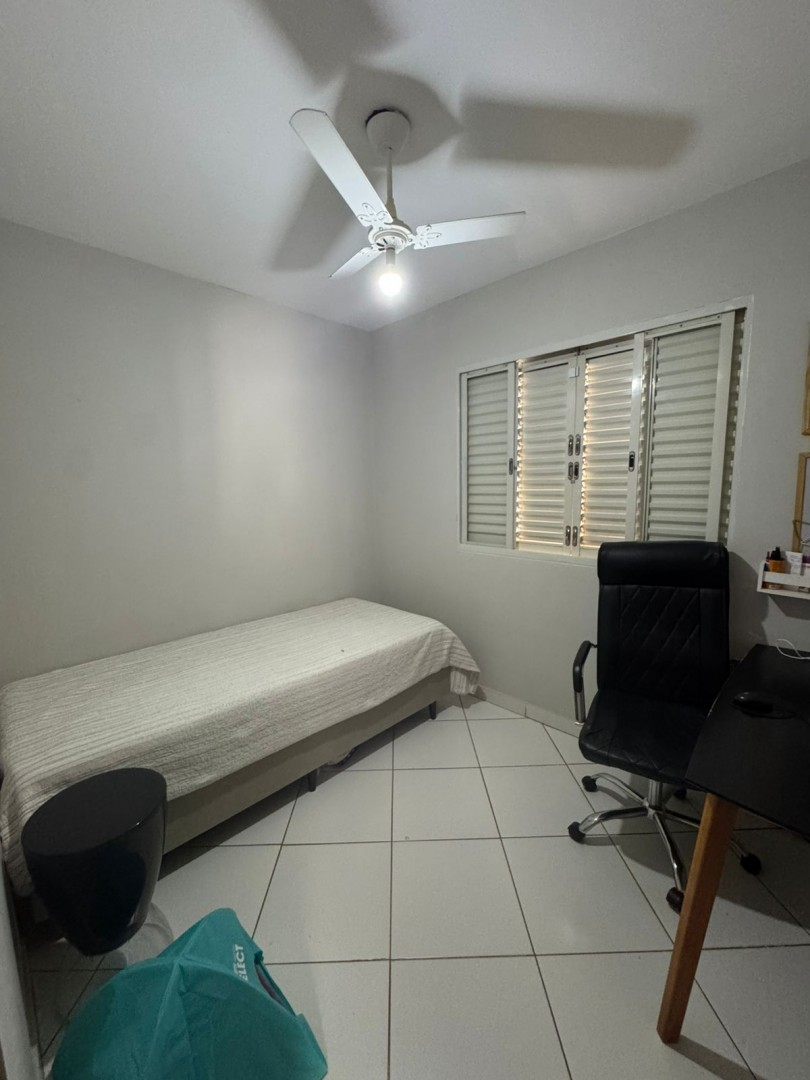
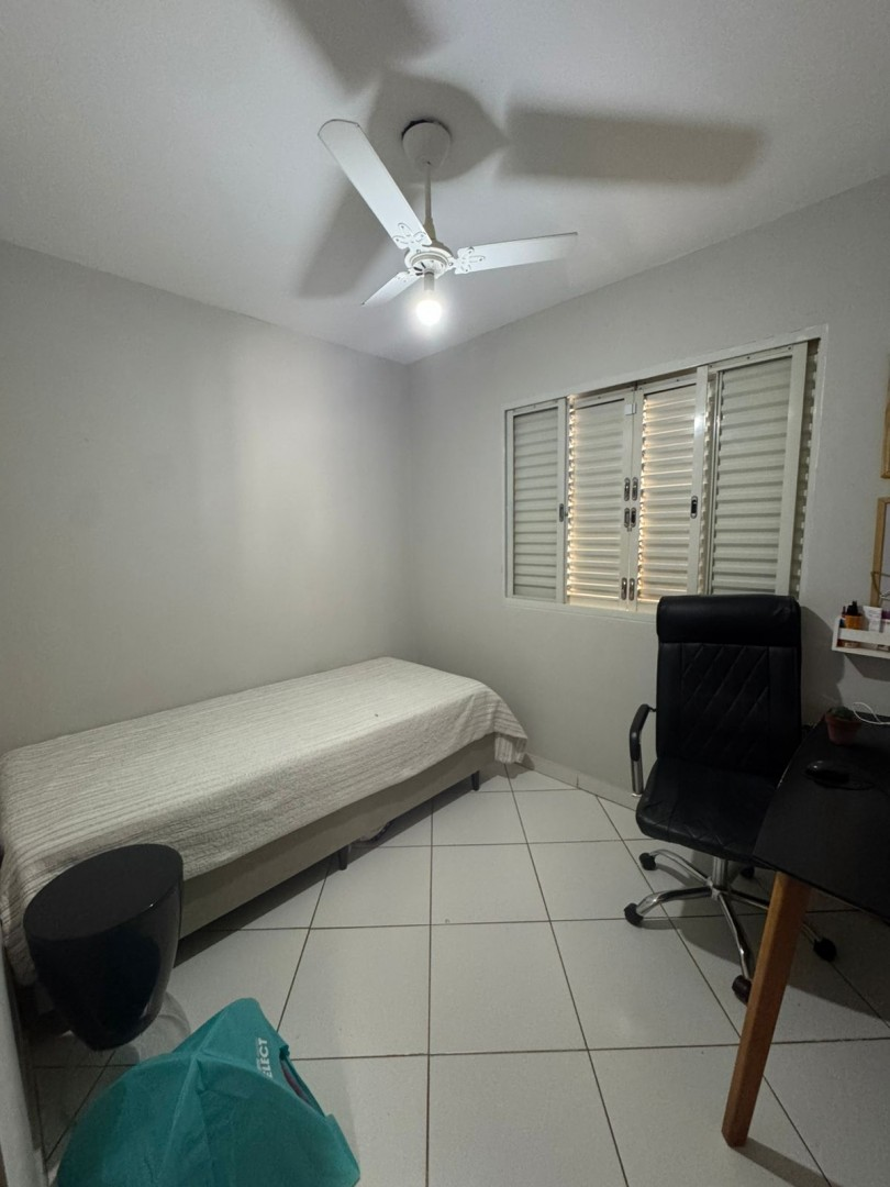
+ potted succulent (843, 723)
